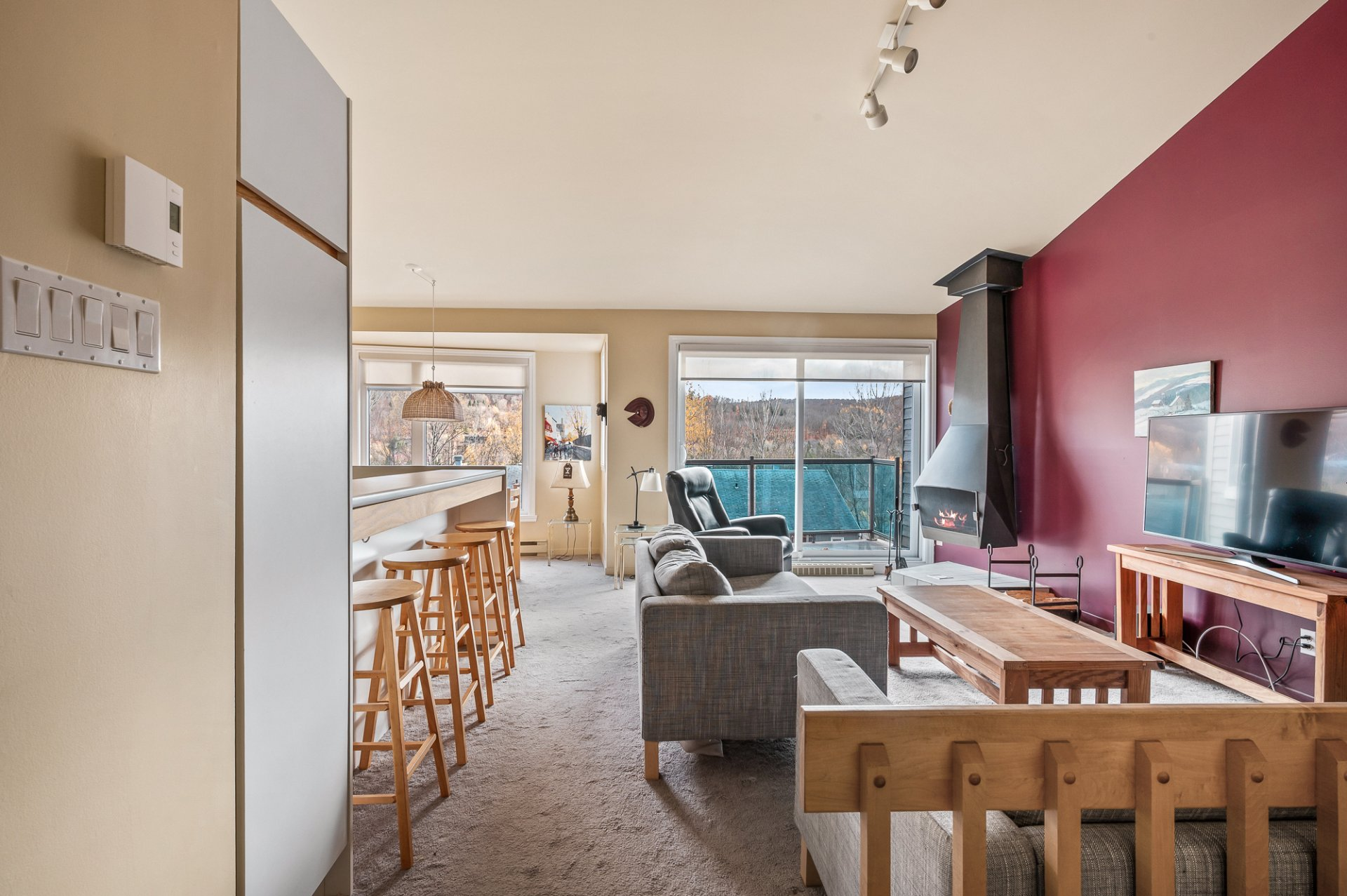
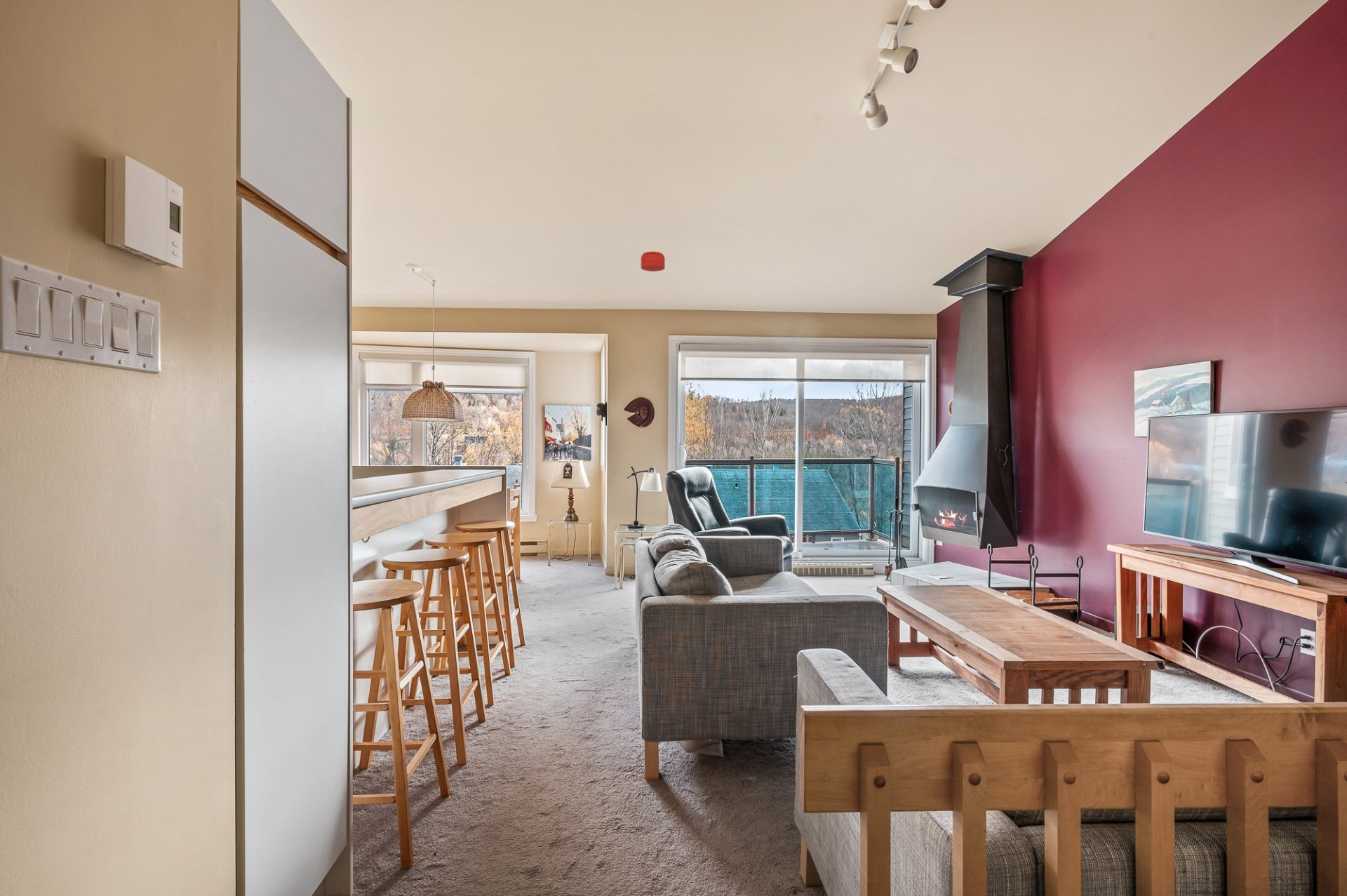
+ smoke detector (652, 261)
